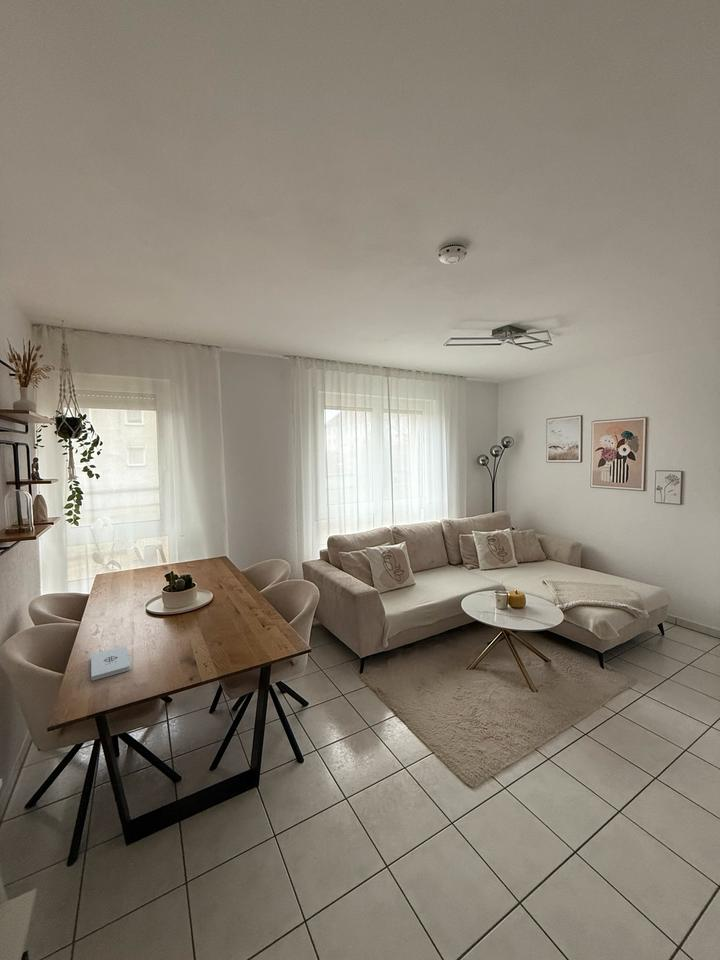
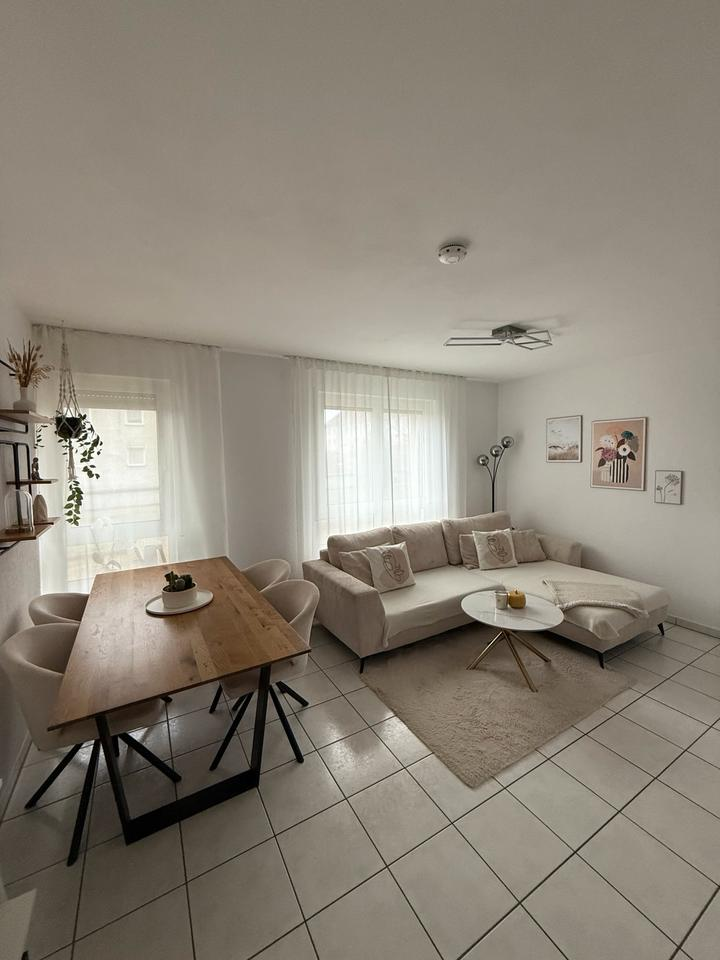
- notepad (110, 661)
